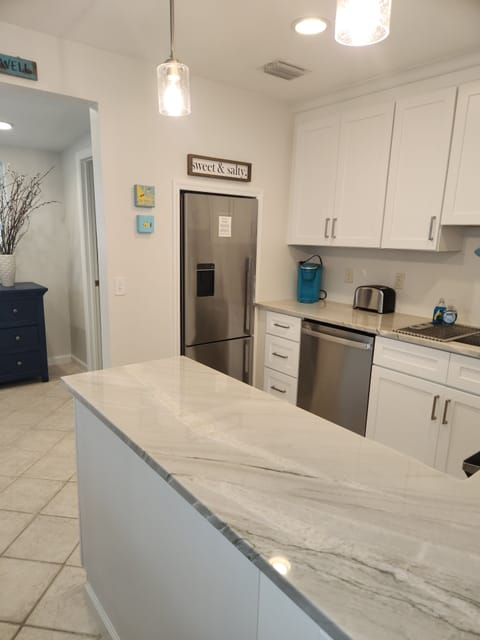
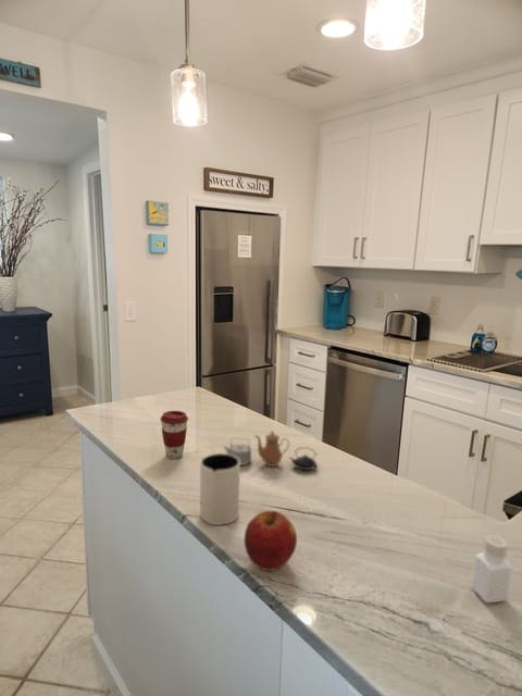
+ teapot (270, 447)
+ pitcher (221, 485)
+ pepper shaker (492, 568)
+ coffee cup (174, 434)
+ apple (270, 536)
